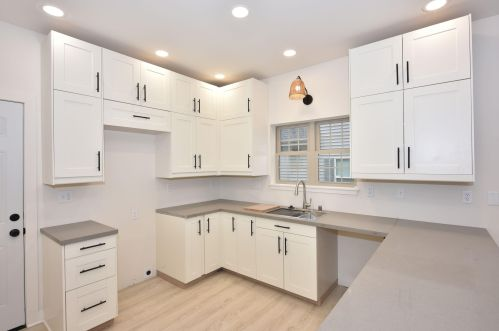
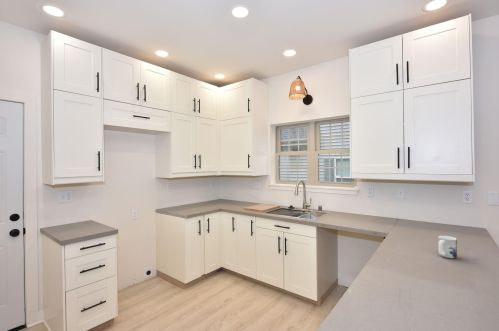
+ mug (447, 247)
